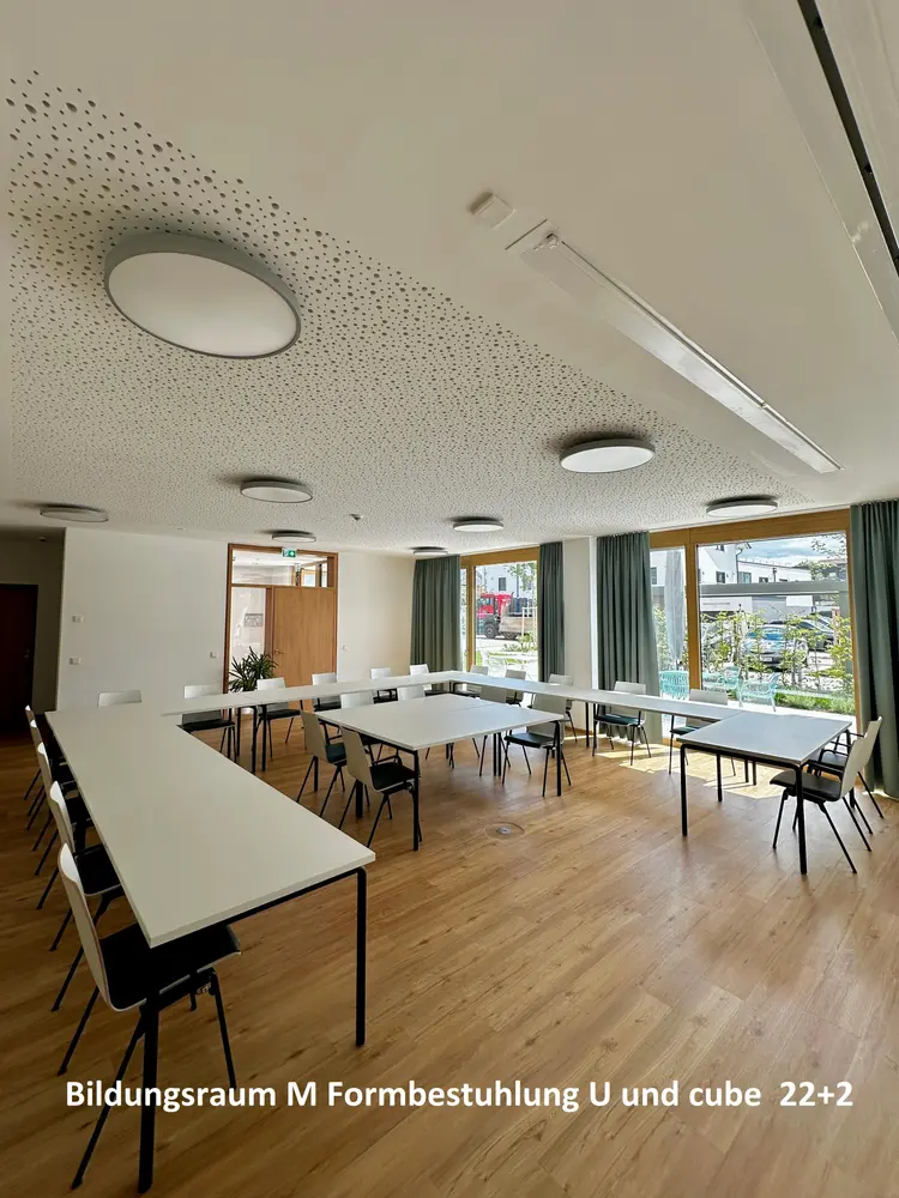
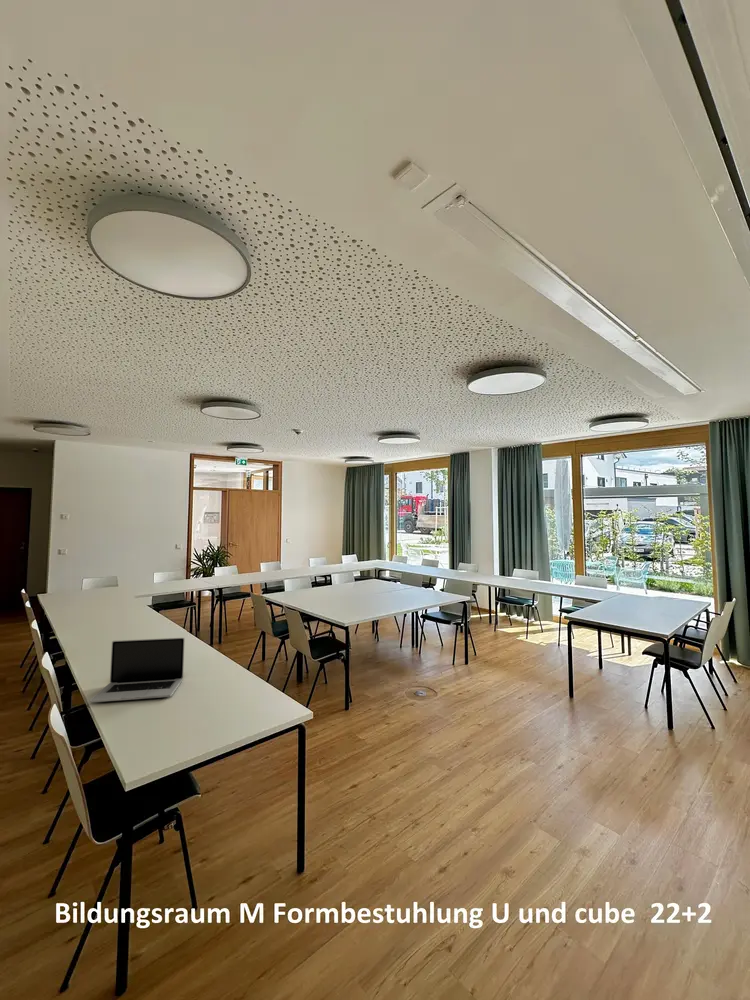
+ laptop (140, 668)
